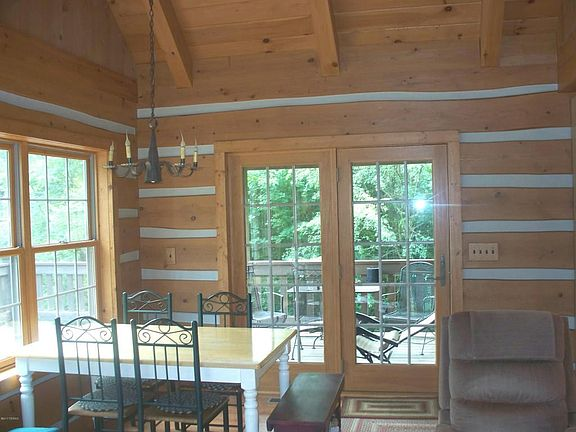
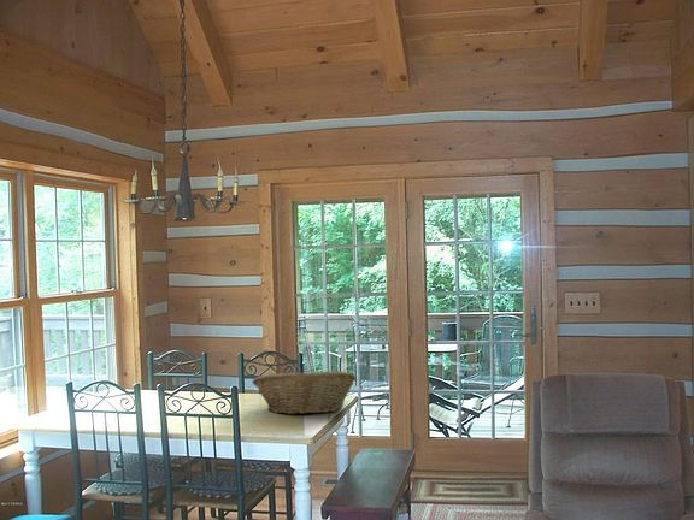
+ fruit basket (304, 388)
